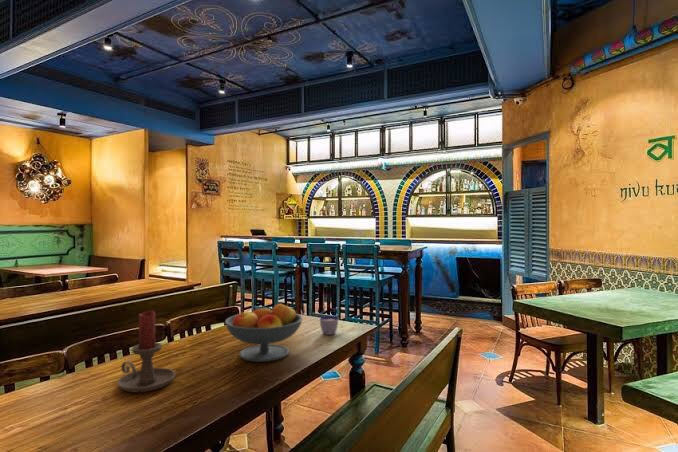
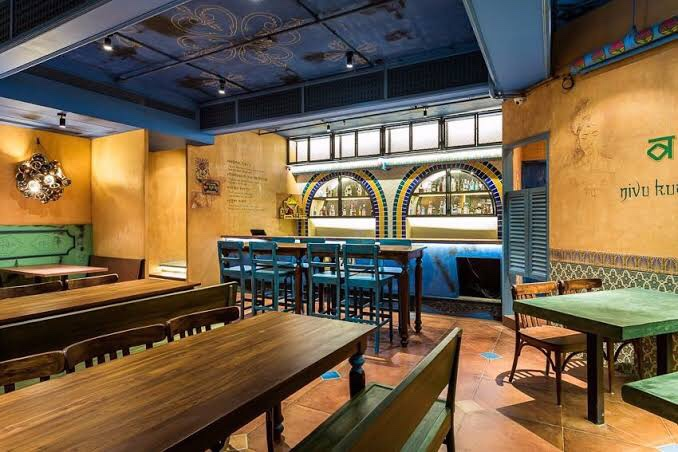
- cup (330, 325)
- fruit bowl (264, 330)
- candle holder (142, 346)
